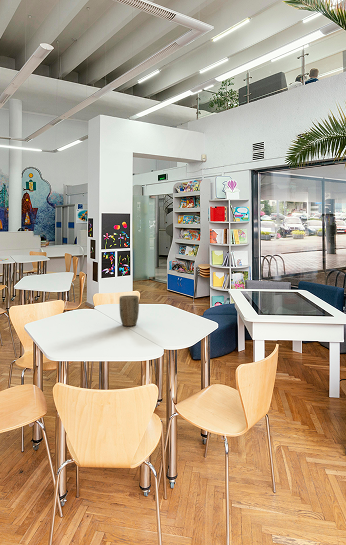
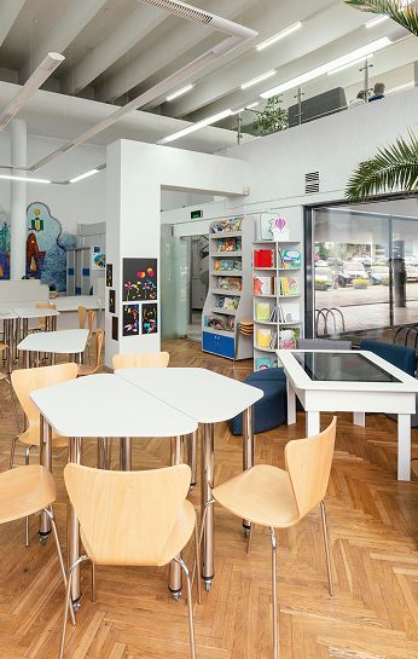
- plant pot (129, 310)
